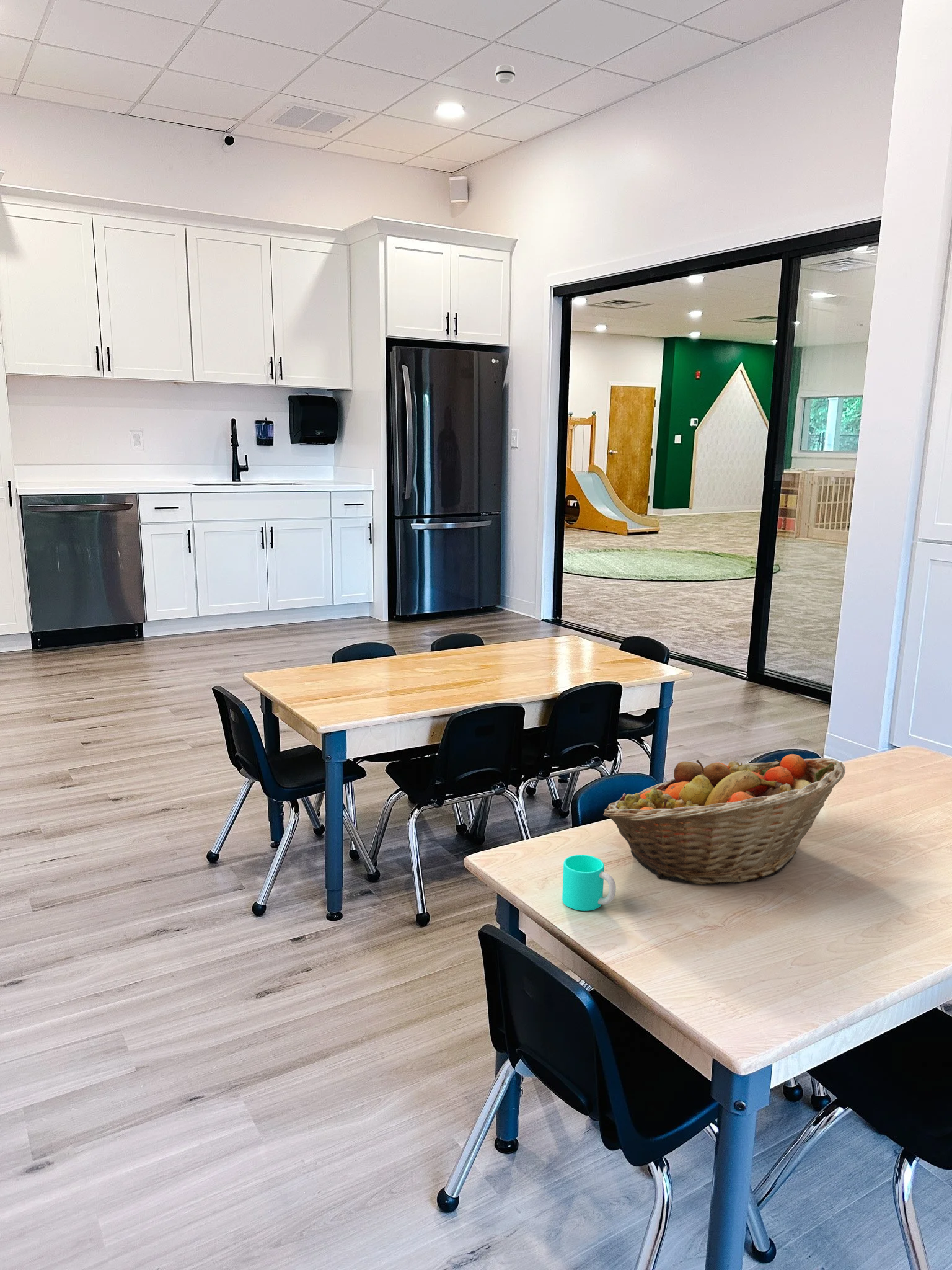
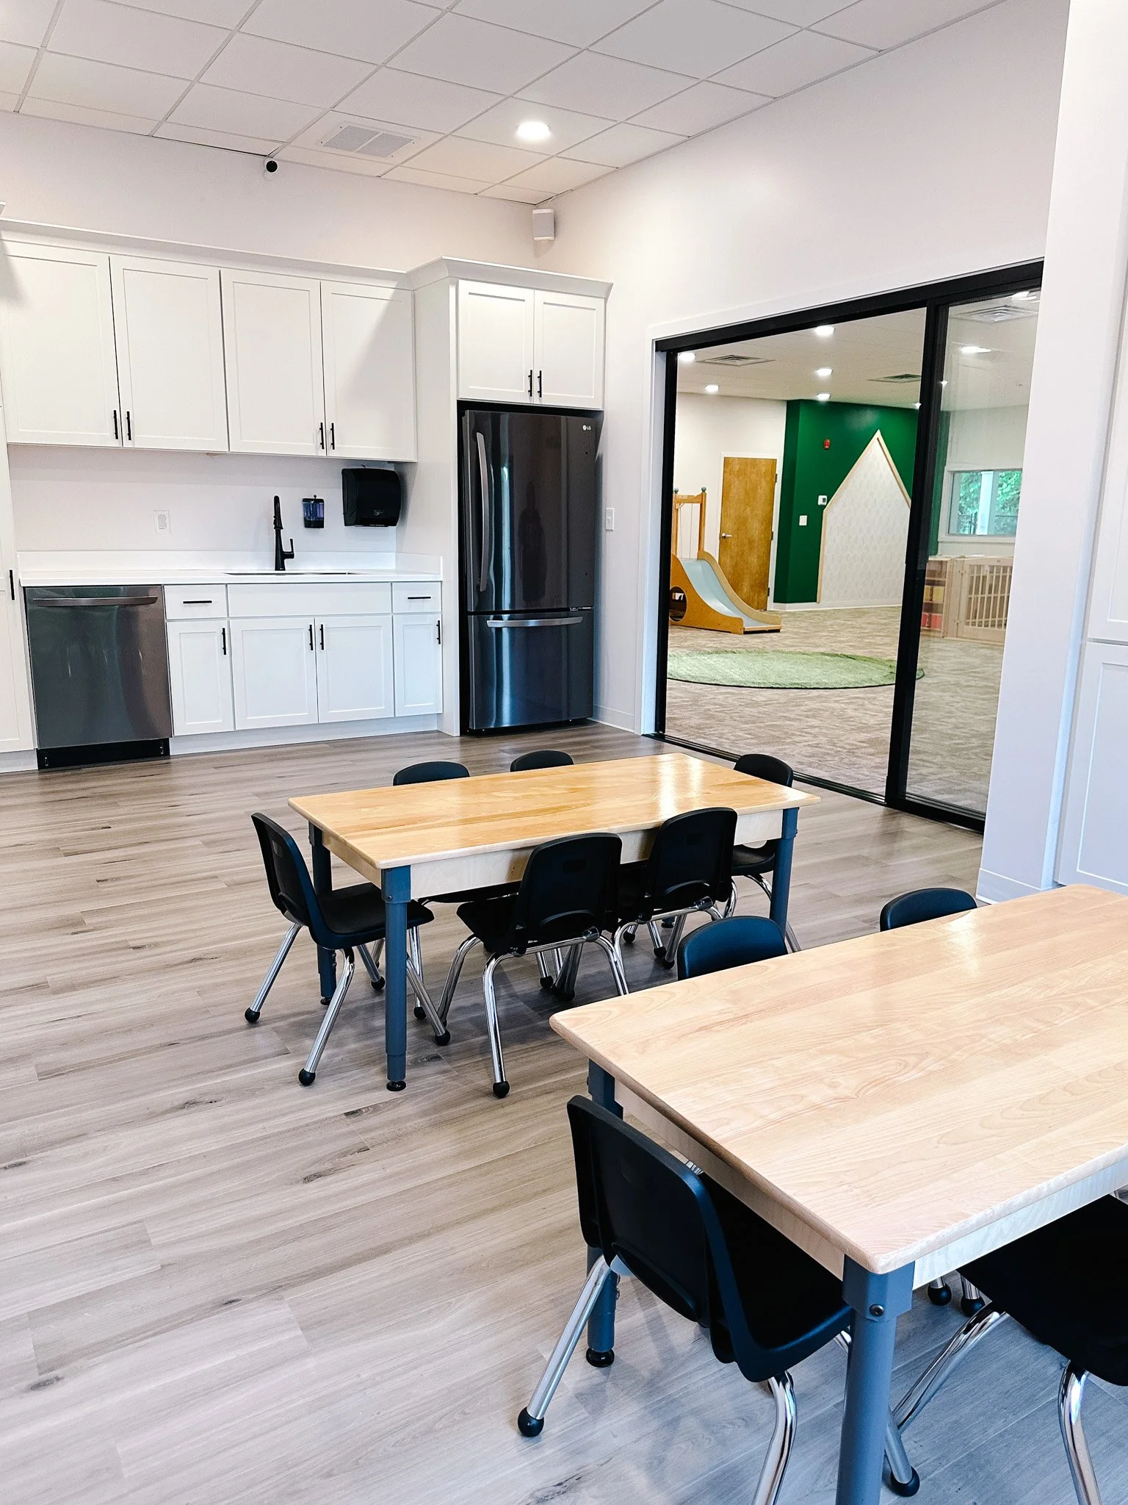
- cup (589, 884)
- smoke detector (505, 74)
- fruit basket (724, 806)
